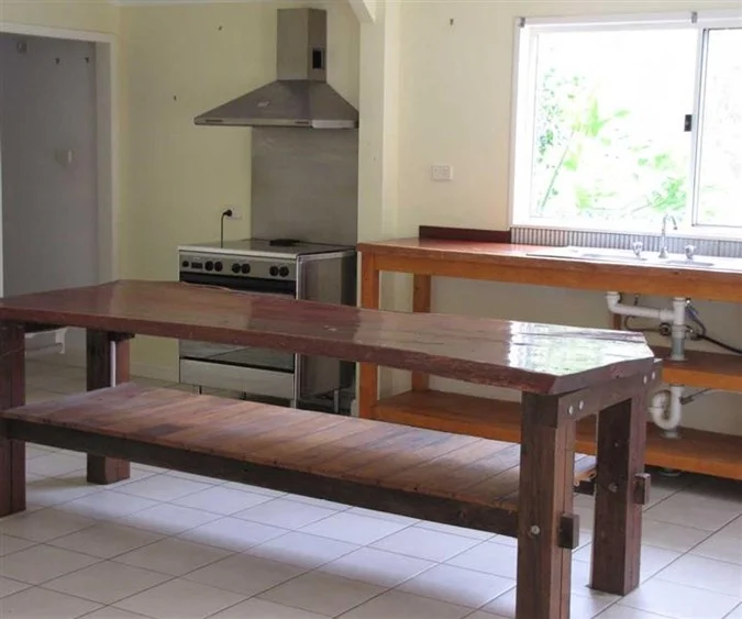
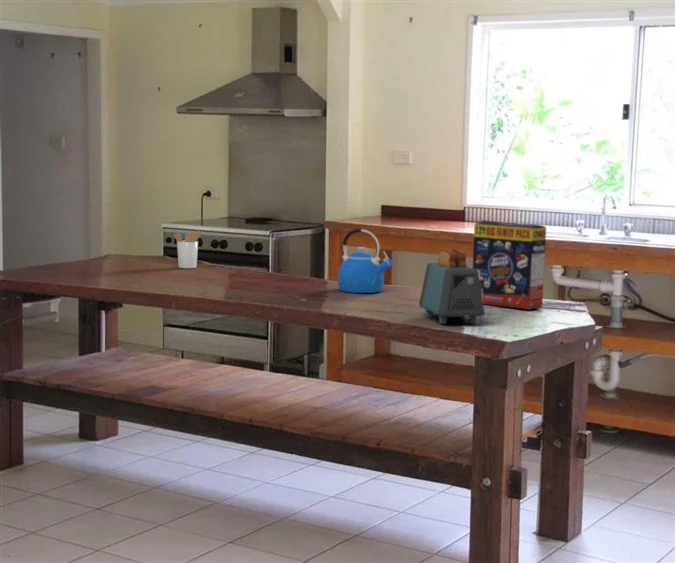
+ cereal box (507, 264)
+ kettle (366, 260)
+ utensil holder (189, 248)
+ toaster (451, 284)
